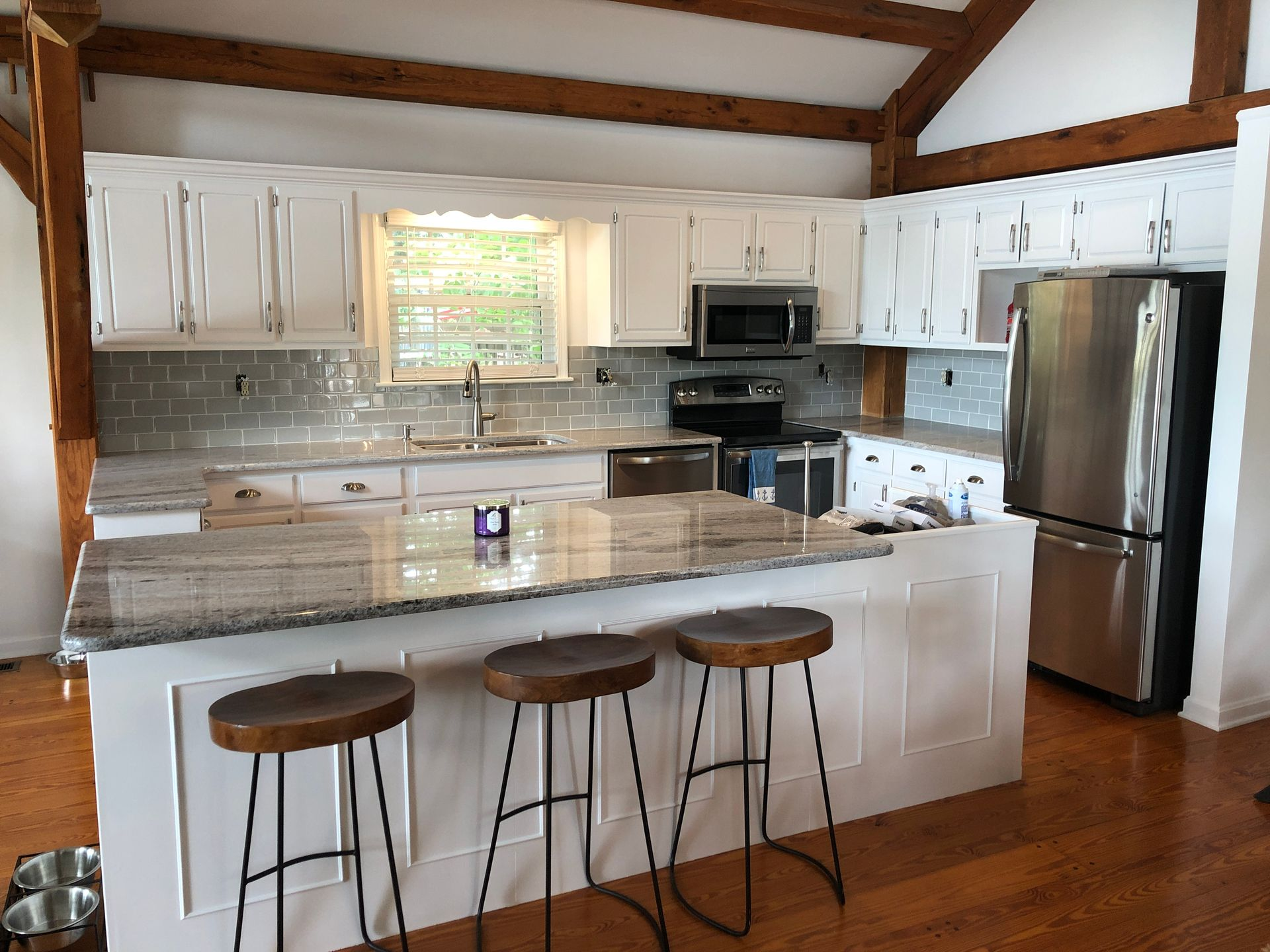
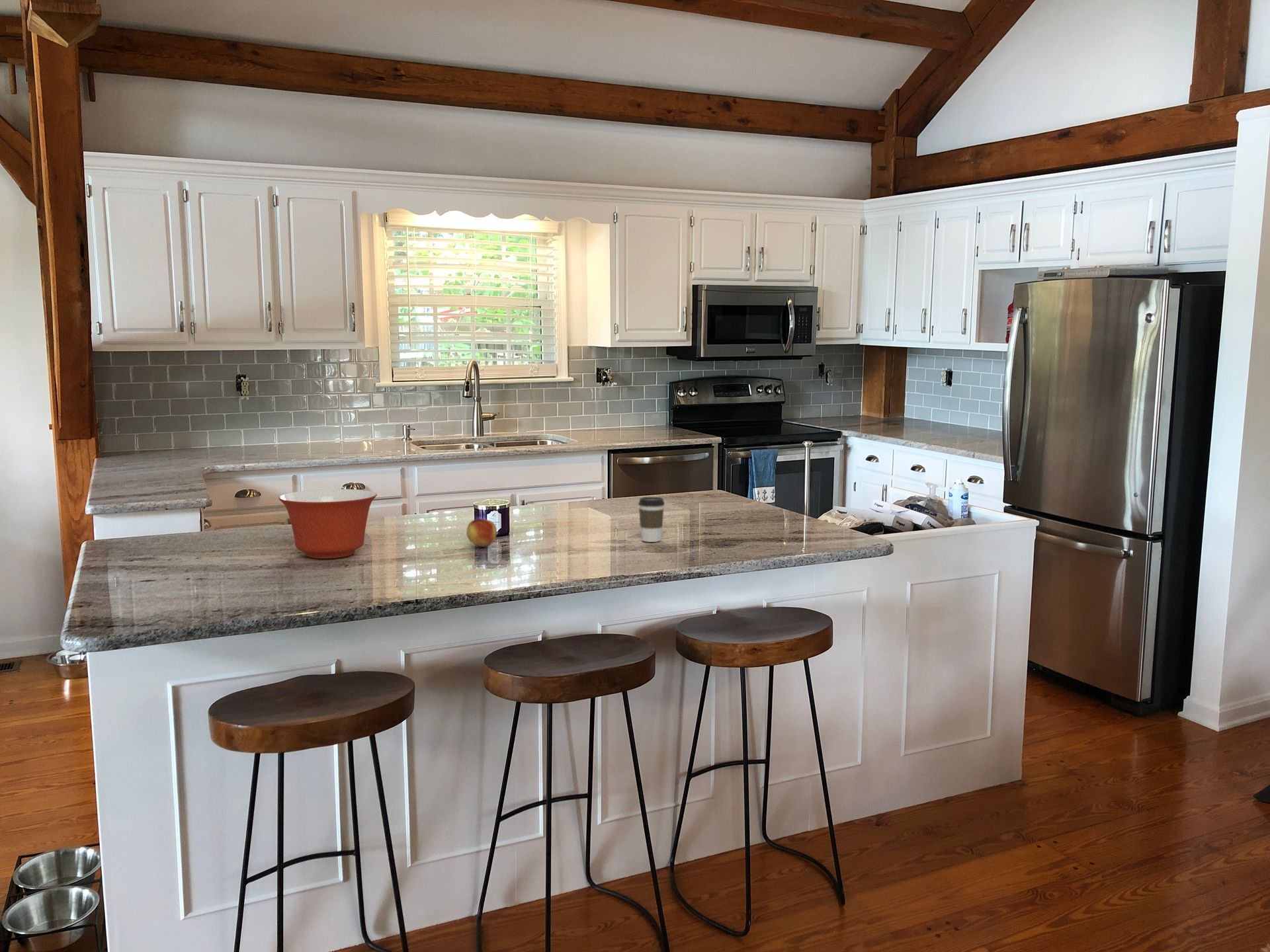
+ fruit (482, 532)
+ mixing bowl (329, 524)
+ coffee cup (651, 519)
